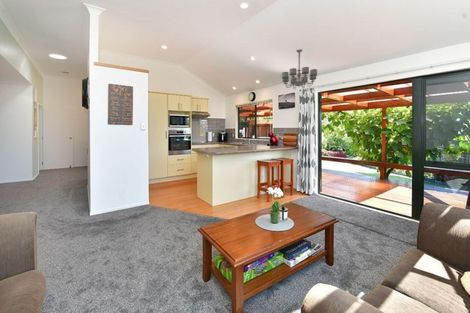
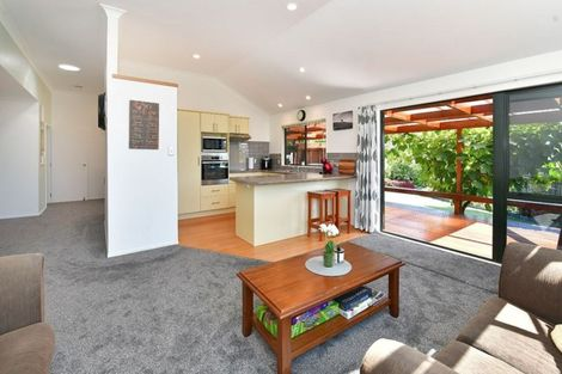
- chandelier (299, 69)
